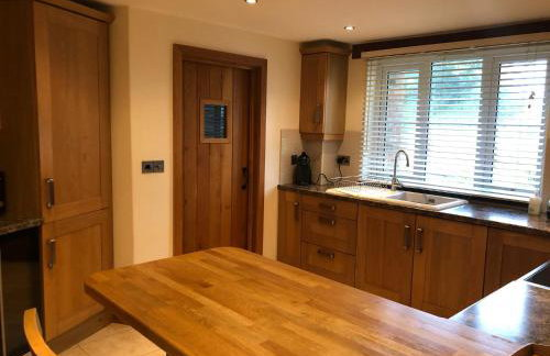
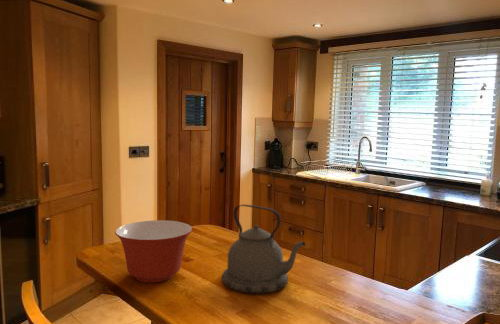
+ mixing bowl (154, 252)
+ kettle (260, 244)
